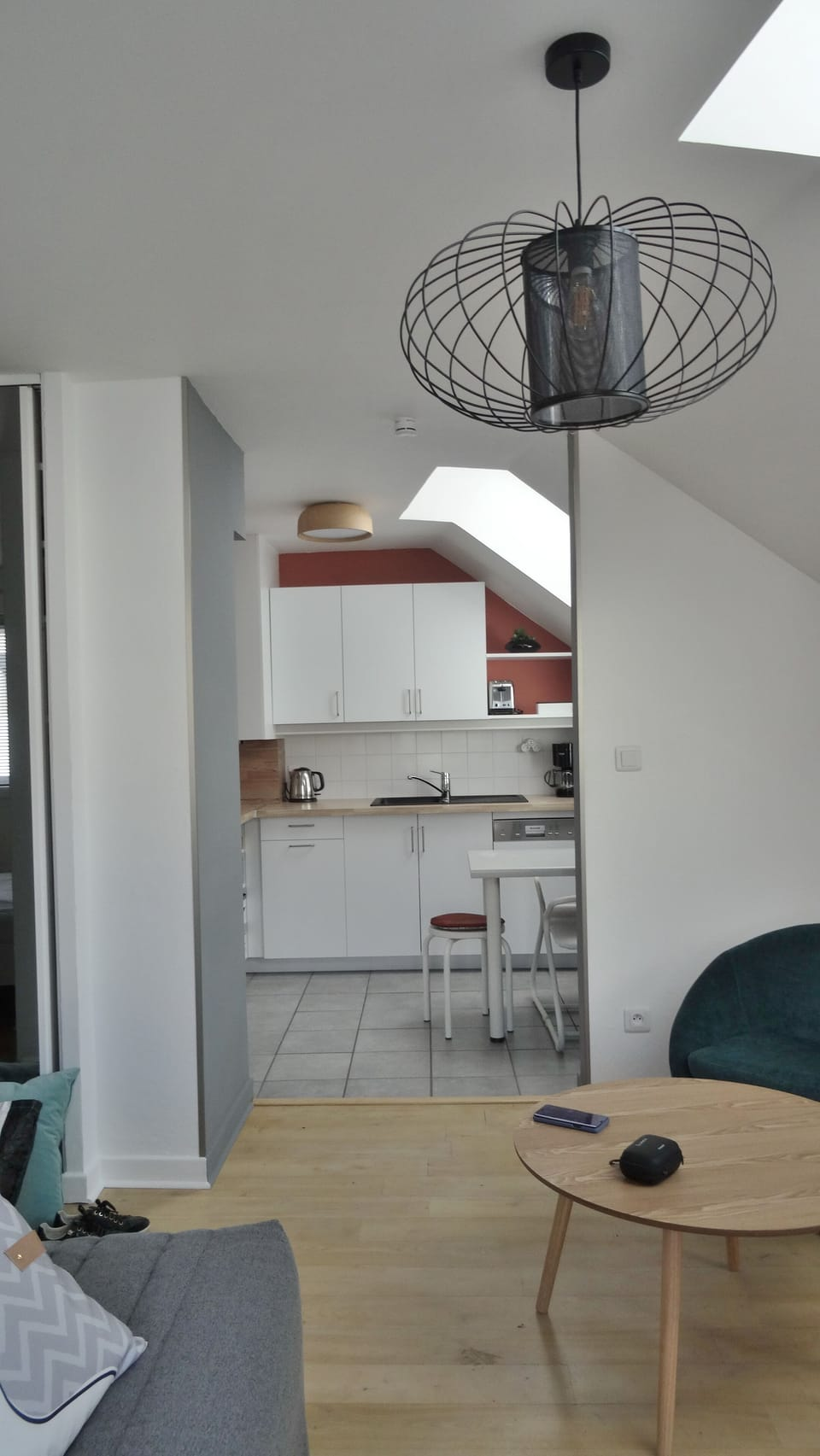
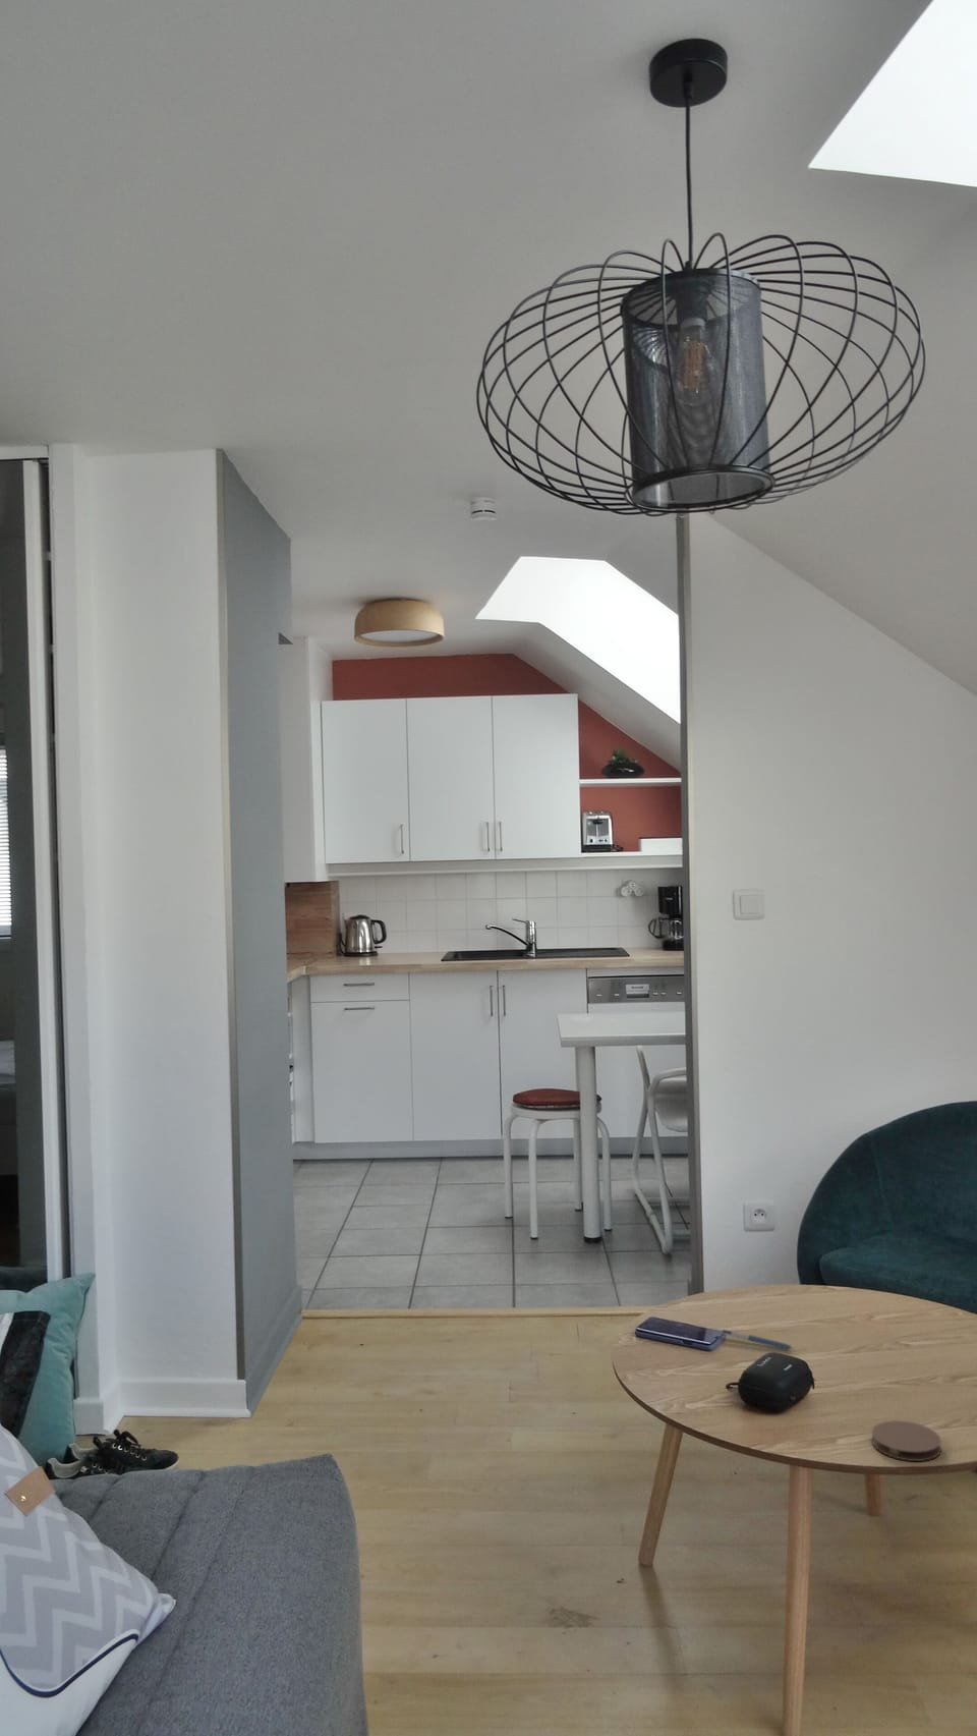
+ pen (755, 1339)
+ coaster (906, 1439)
